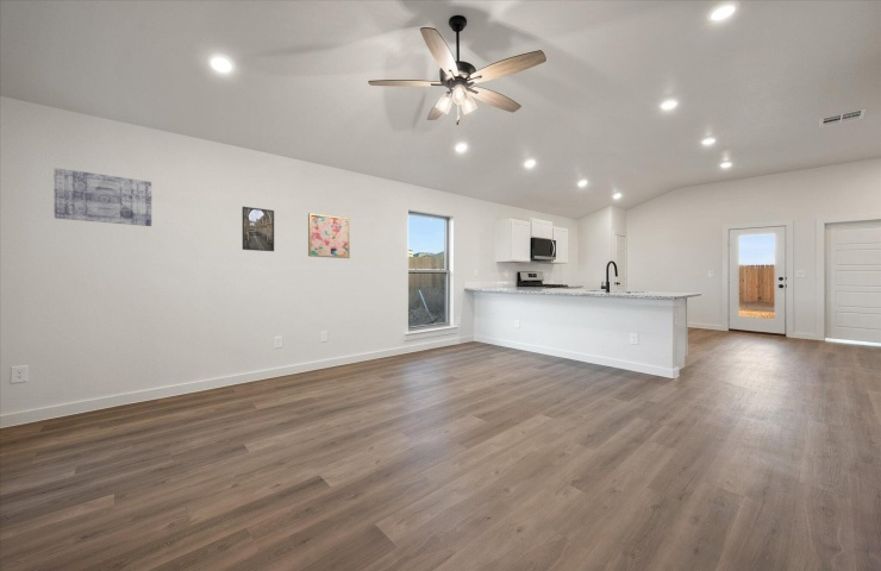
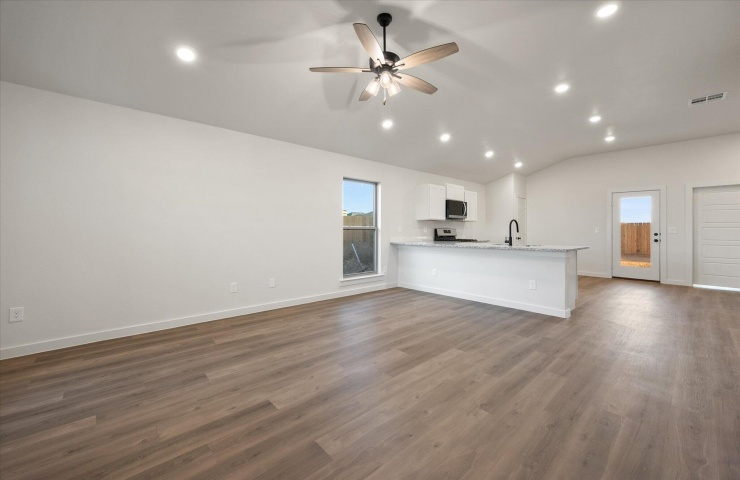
- wall art (329, 237)
- wall art (106, 199)
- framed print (258, 228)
